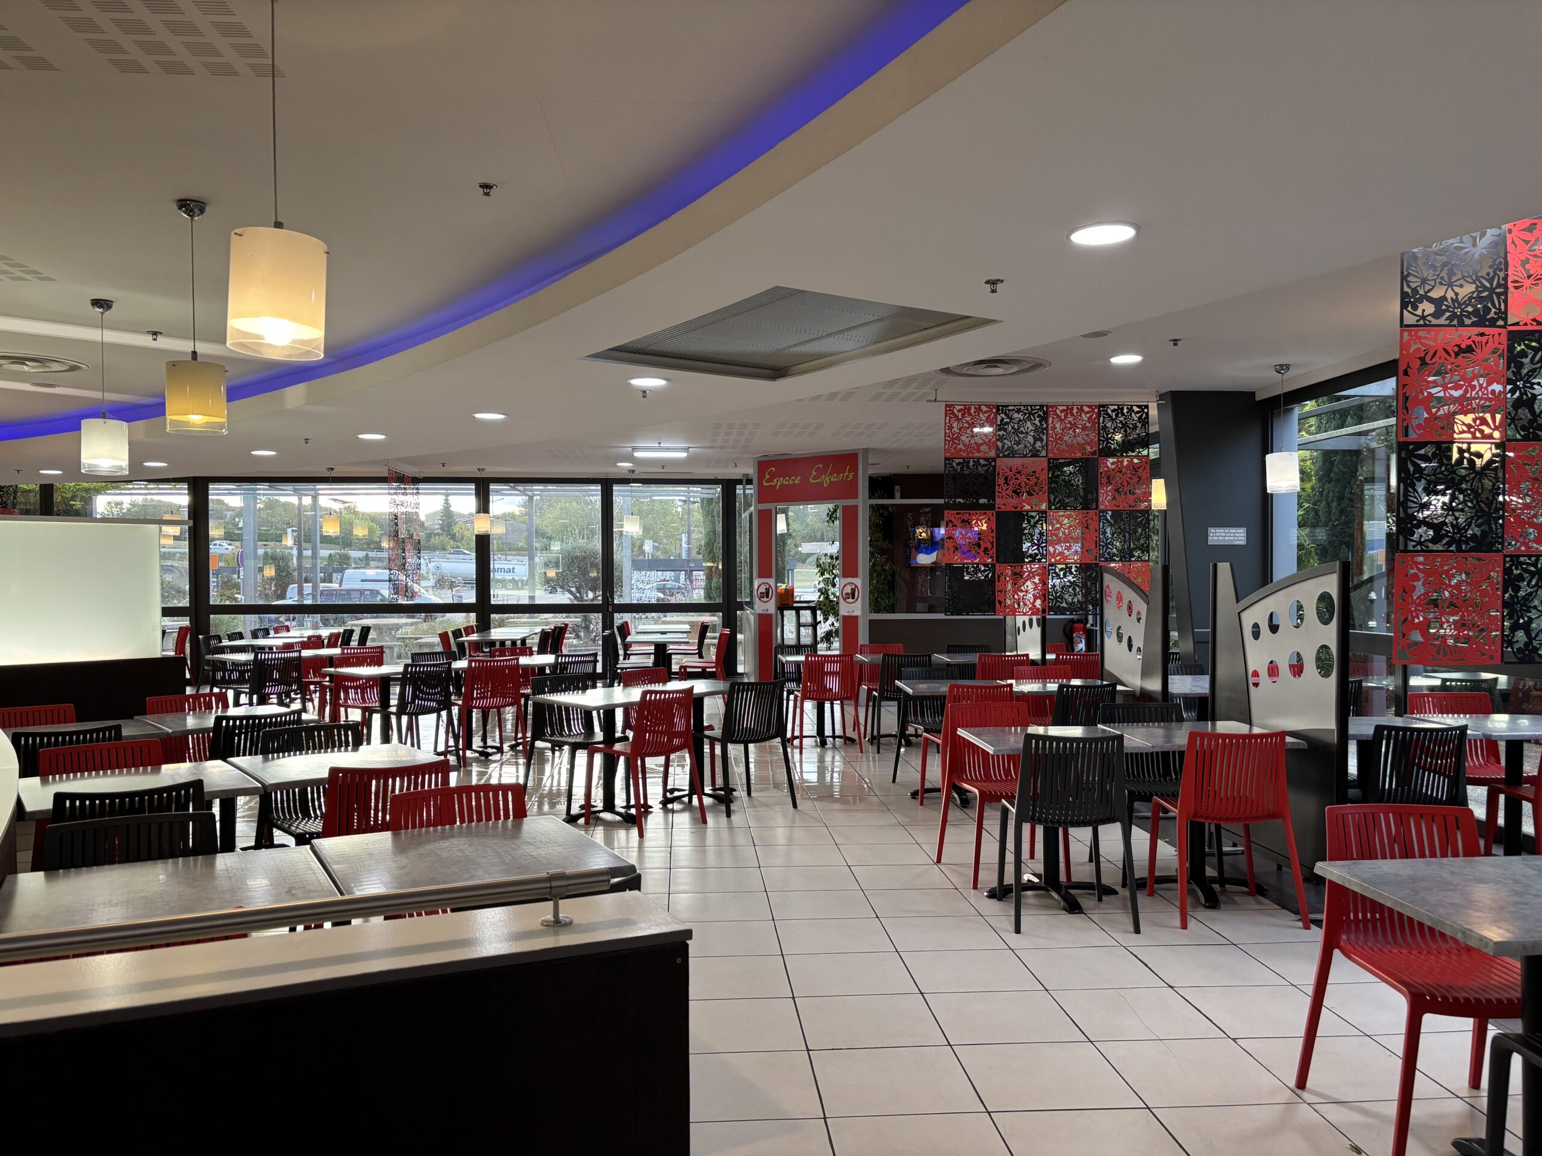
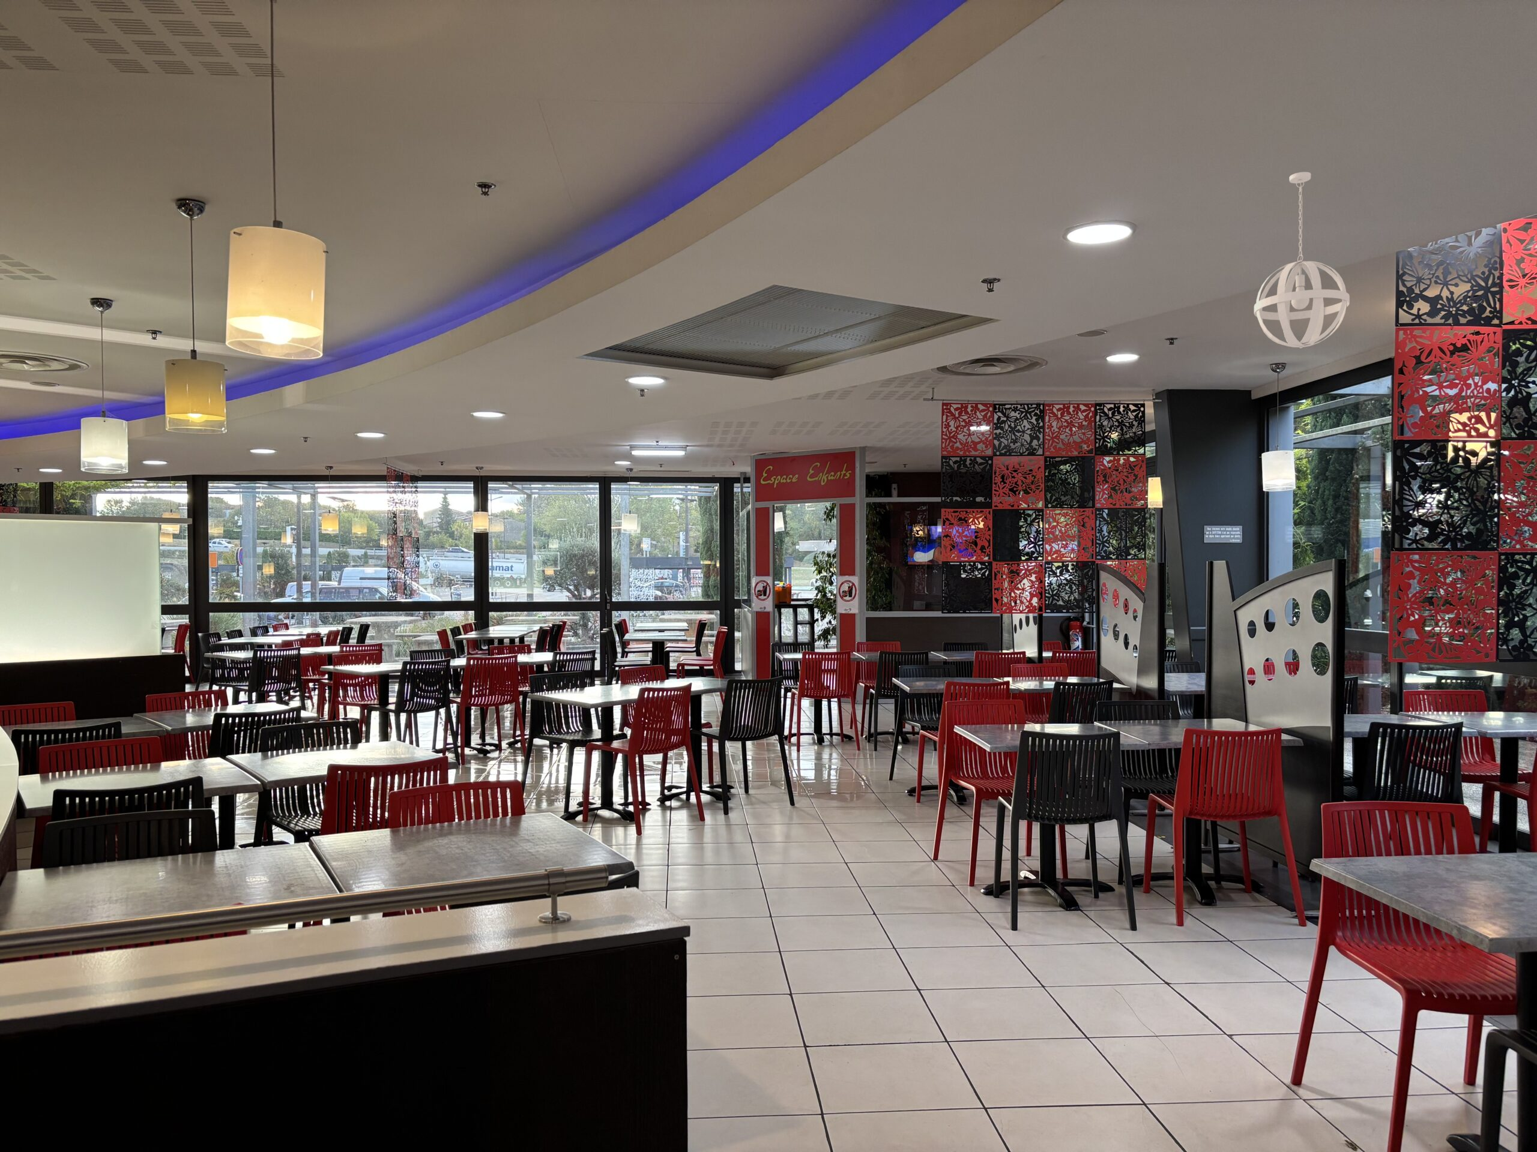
+ pendant light (1301, 261)
